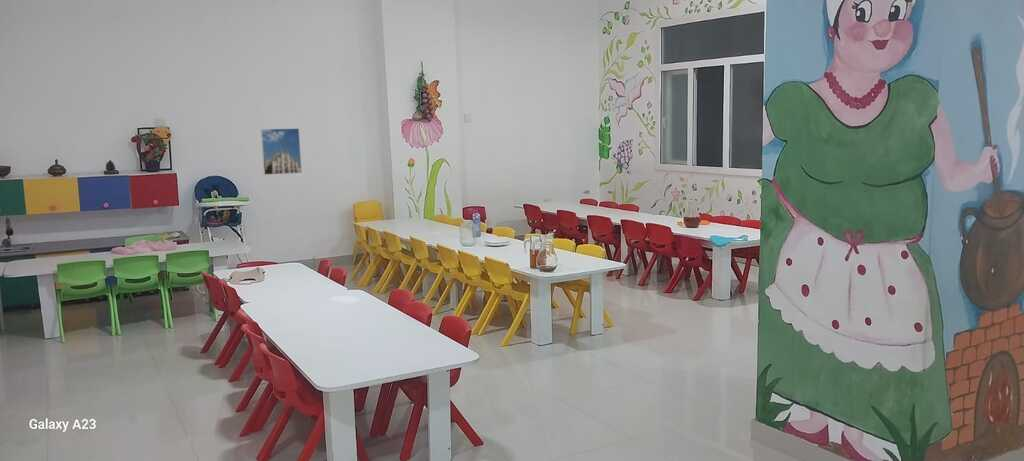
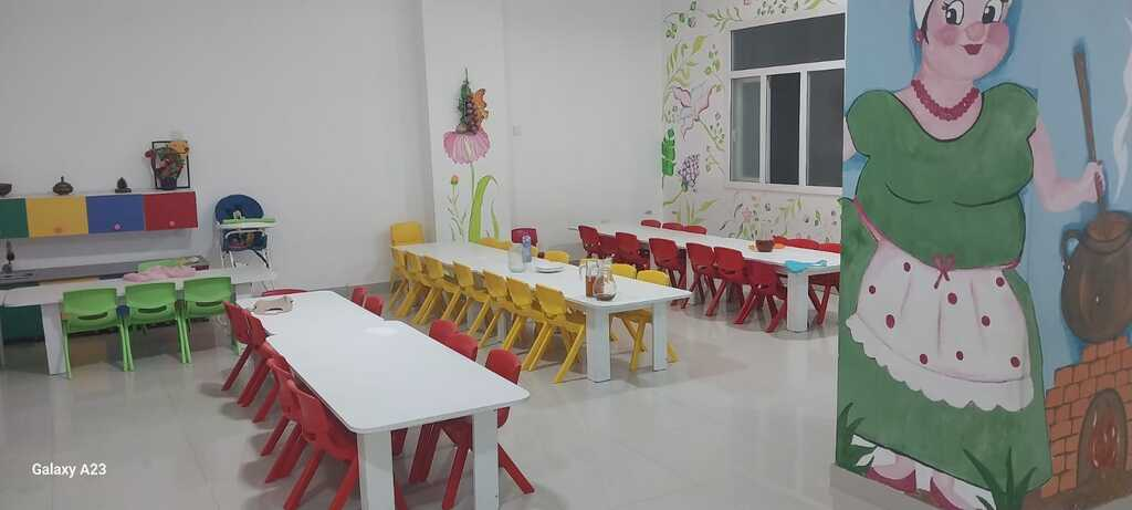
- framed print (281, 151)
